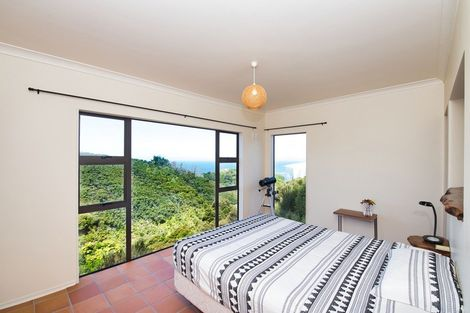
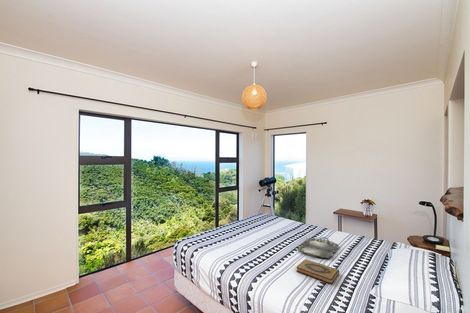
+ serving tray (318, 247)
+ hardback book (317, 270)
